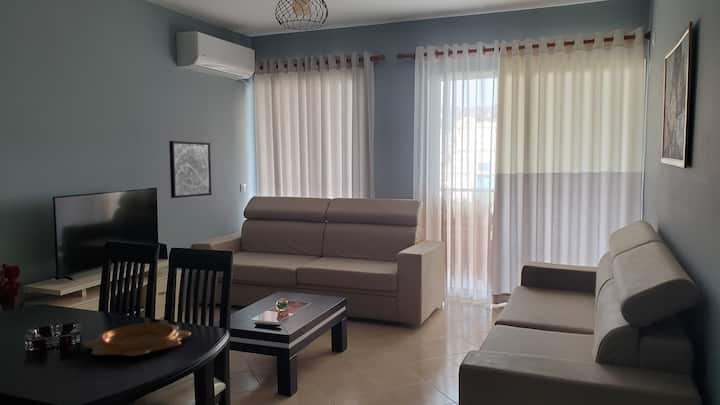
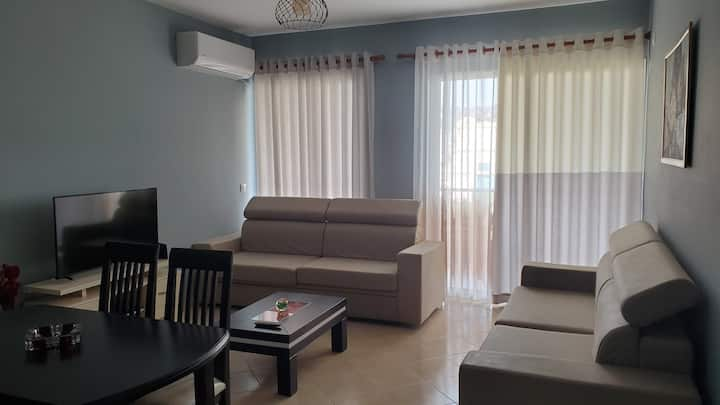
- wall art (191, 169)
- decorative bowl (138, 338)
